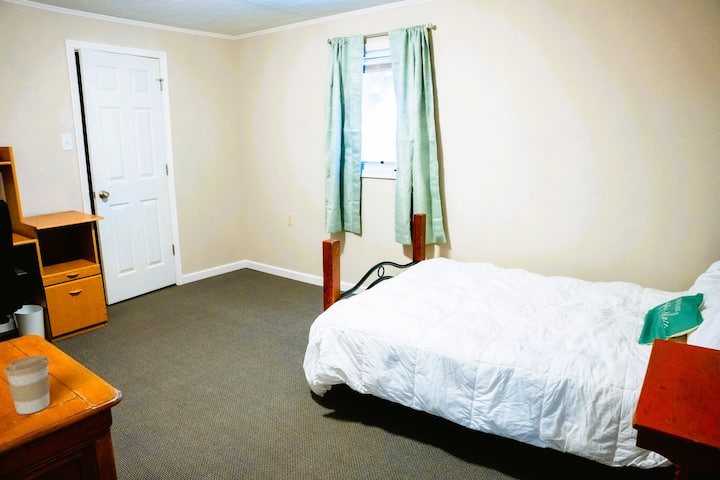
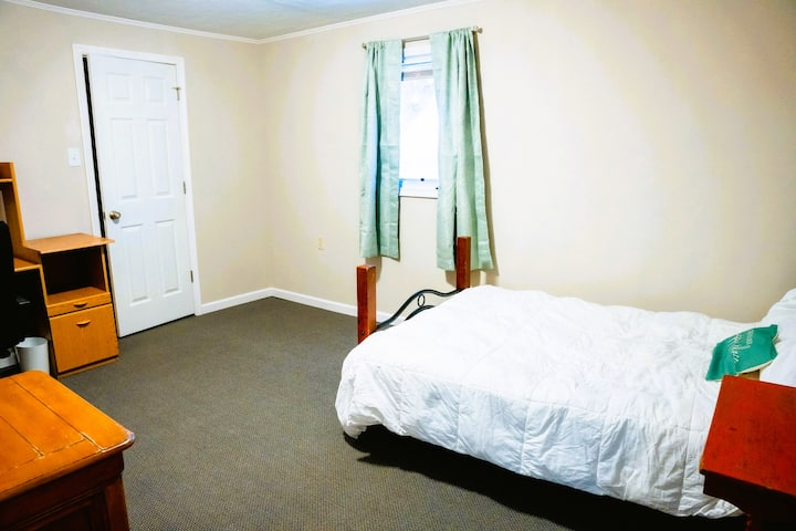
- coffee cup (29, 382)
